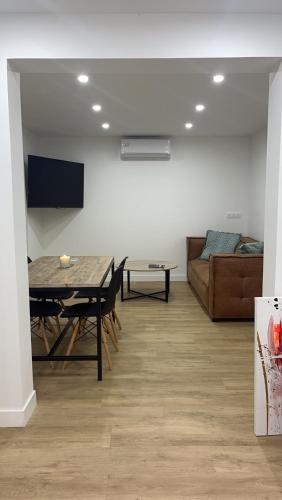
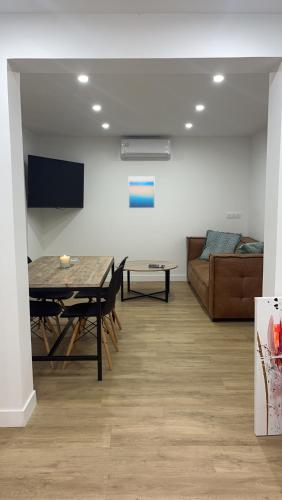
+ wall art (141, 192)
